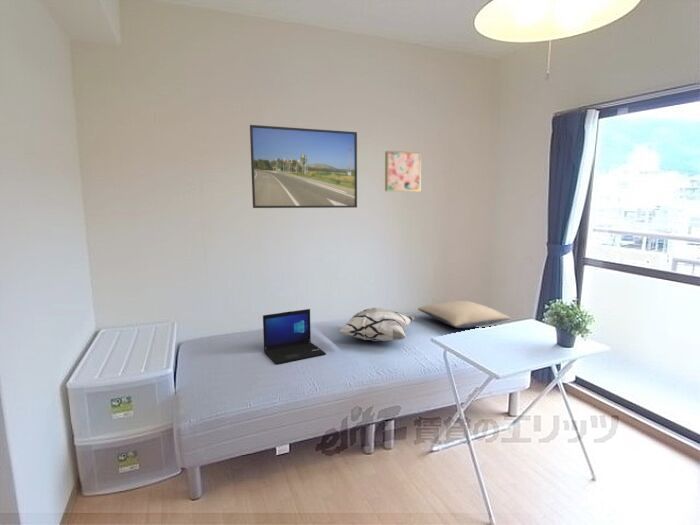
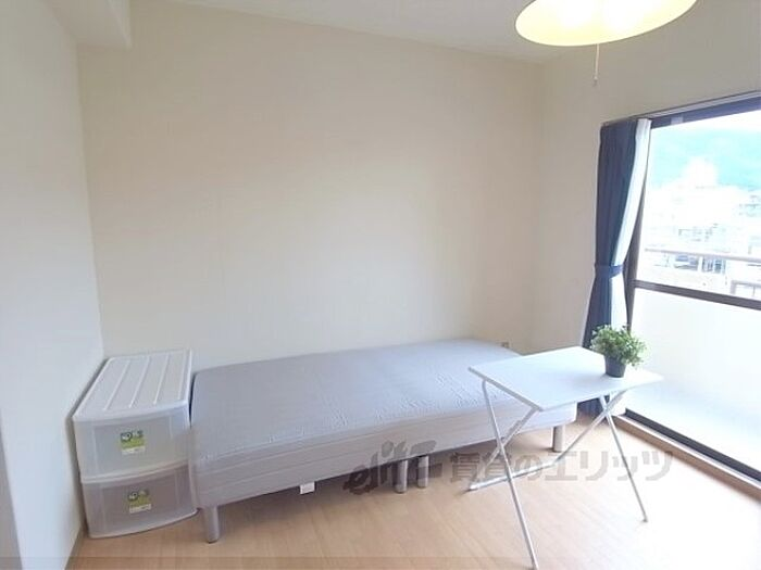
- decorative pillow (378, 324)
- pillow (461, 313)
- wall art (403, 171)
- laptop (294, 334)
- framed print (306, 168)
